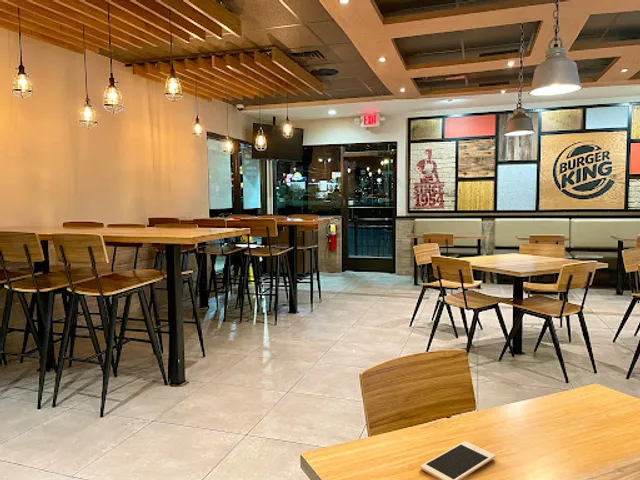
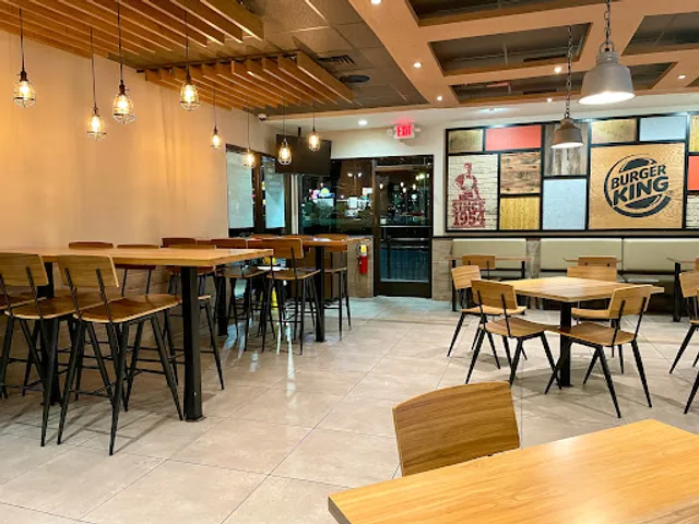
- cell phone (458, 461)
